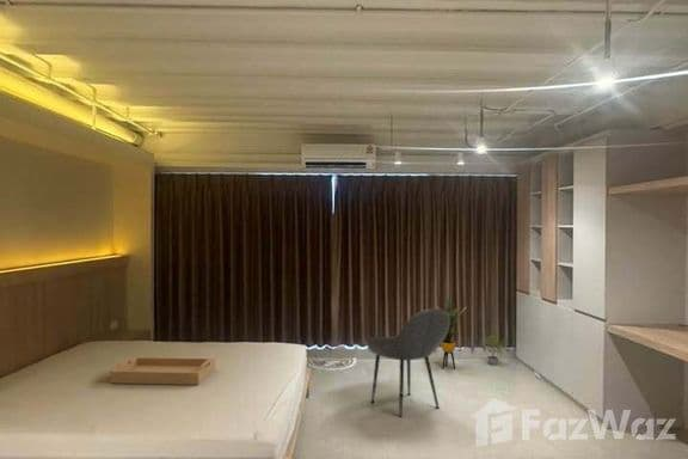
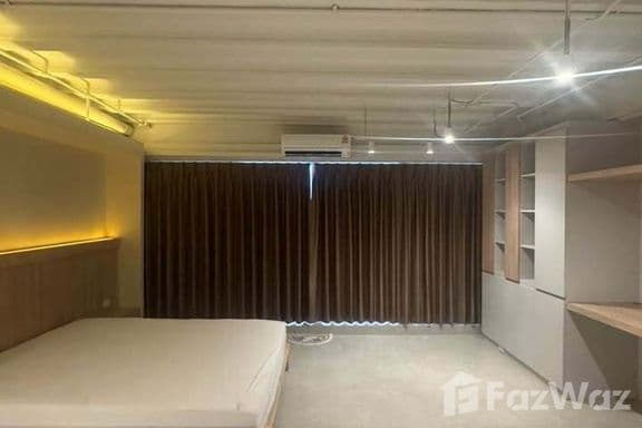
- serving tray (165, 368)
- potted plant (493, 348)
- armchair (408, 355)
- house plant (450, 333)
